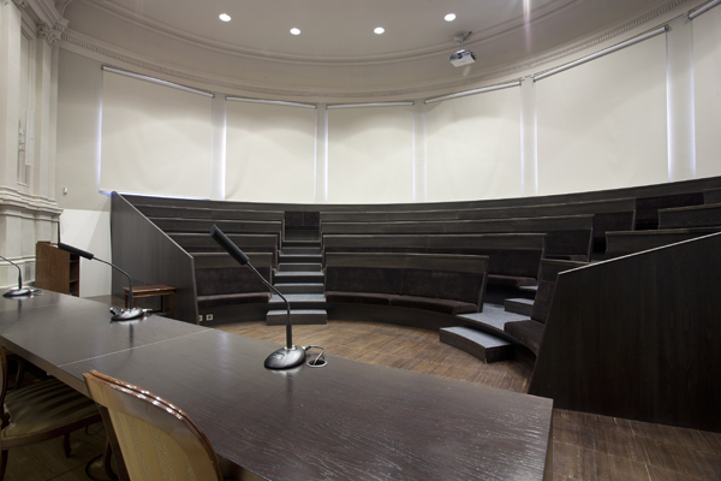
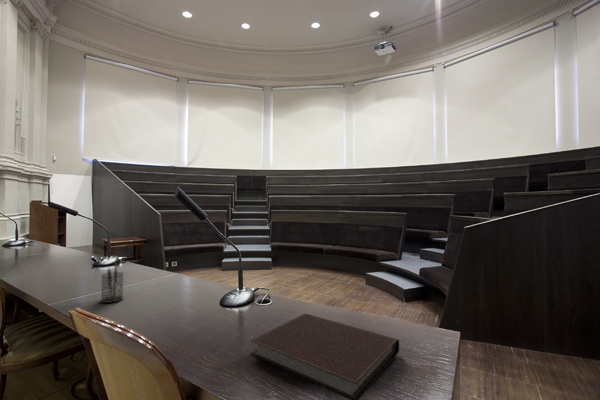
+ notebook (325, 346)
+ pencil holder (112, 281)
